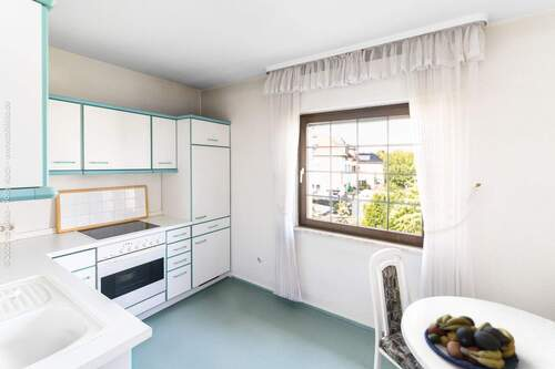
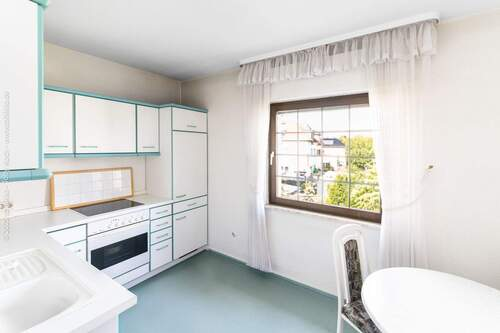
- fruit bowl (466, 331)
